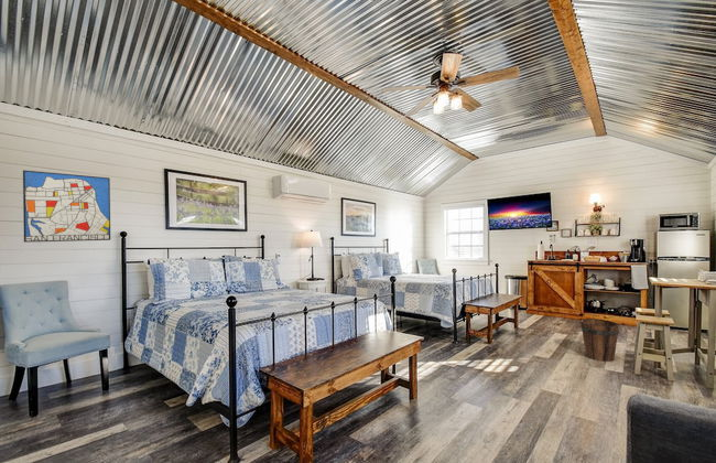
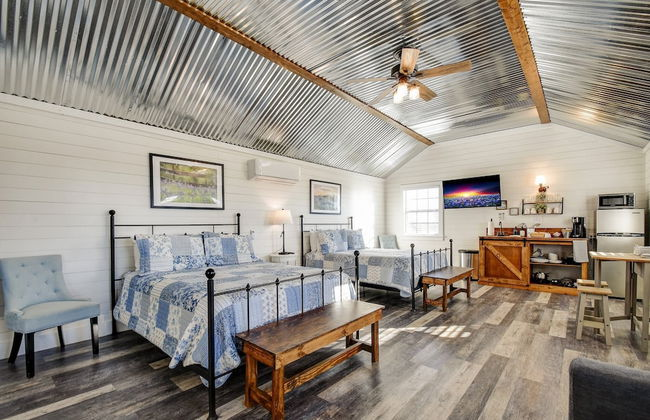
- bucket (599, 340)
- wall art (69, 207)
